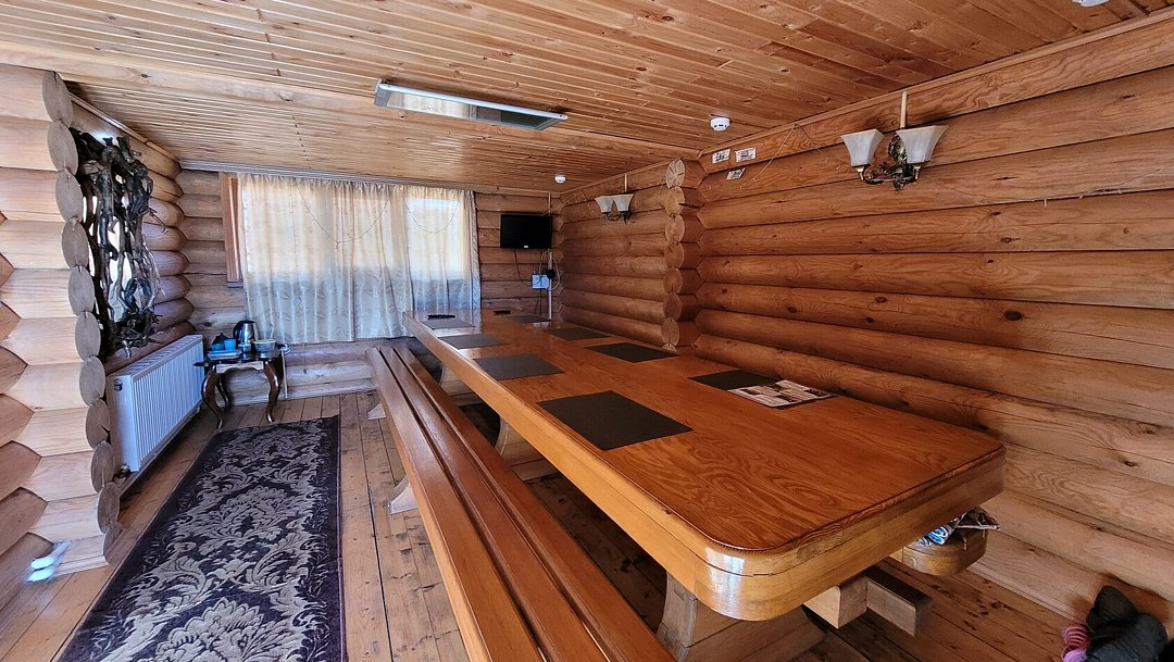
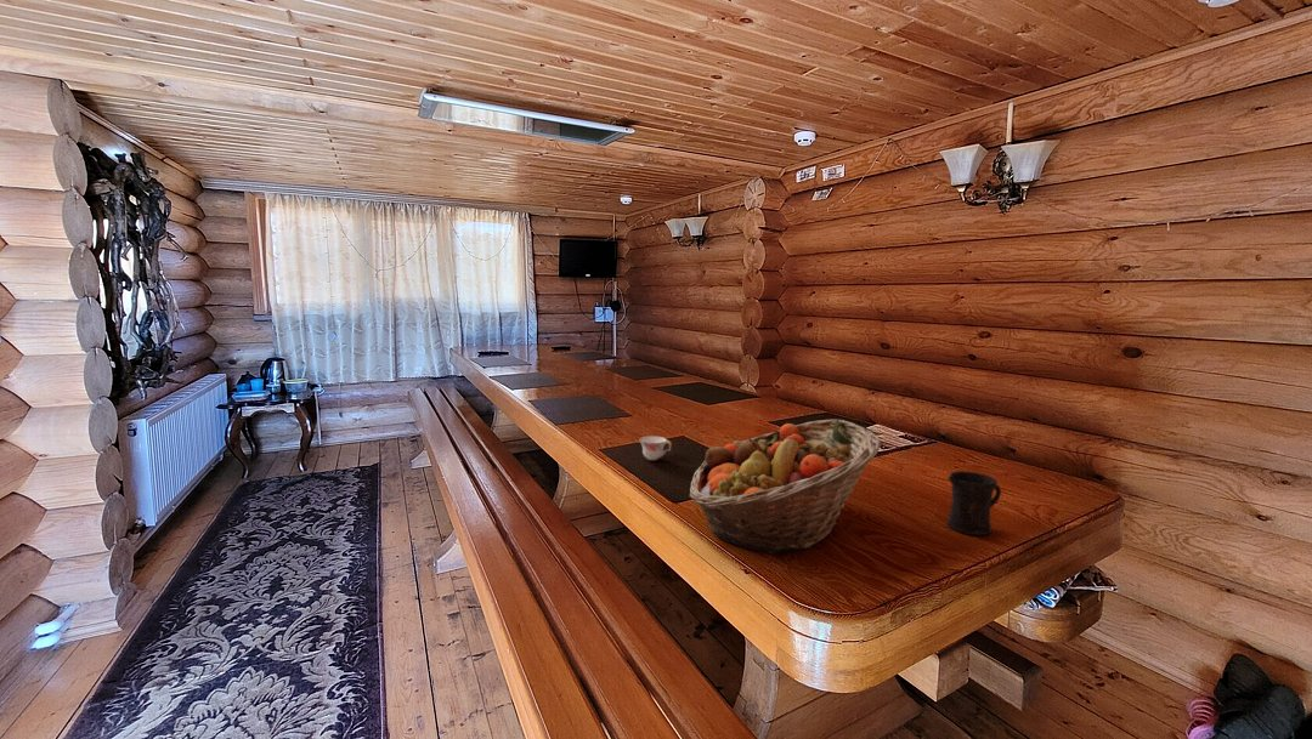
+ mug (973, 501)
+ fruit basket (779, 473)
+ teacup (655, 449)
